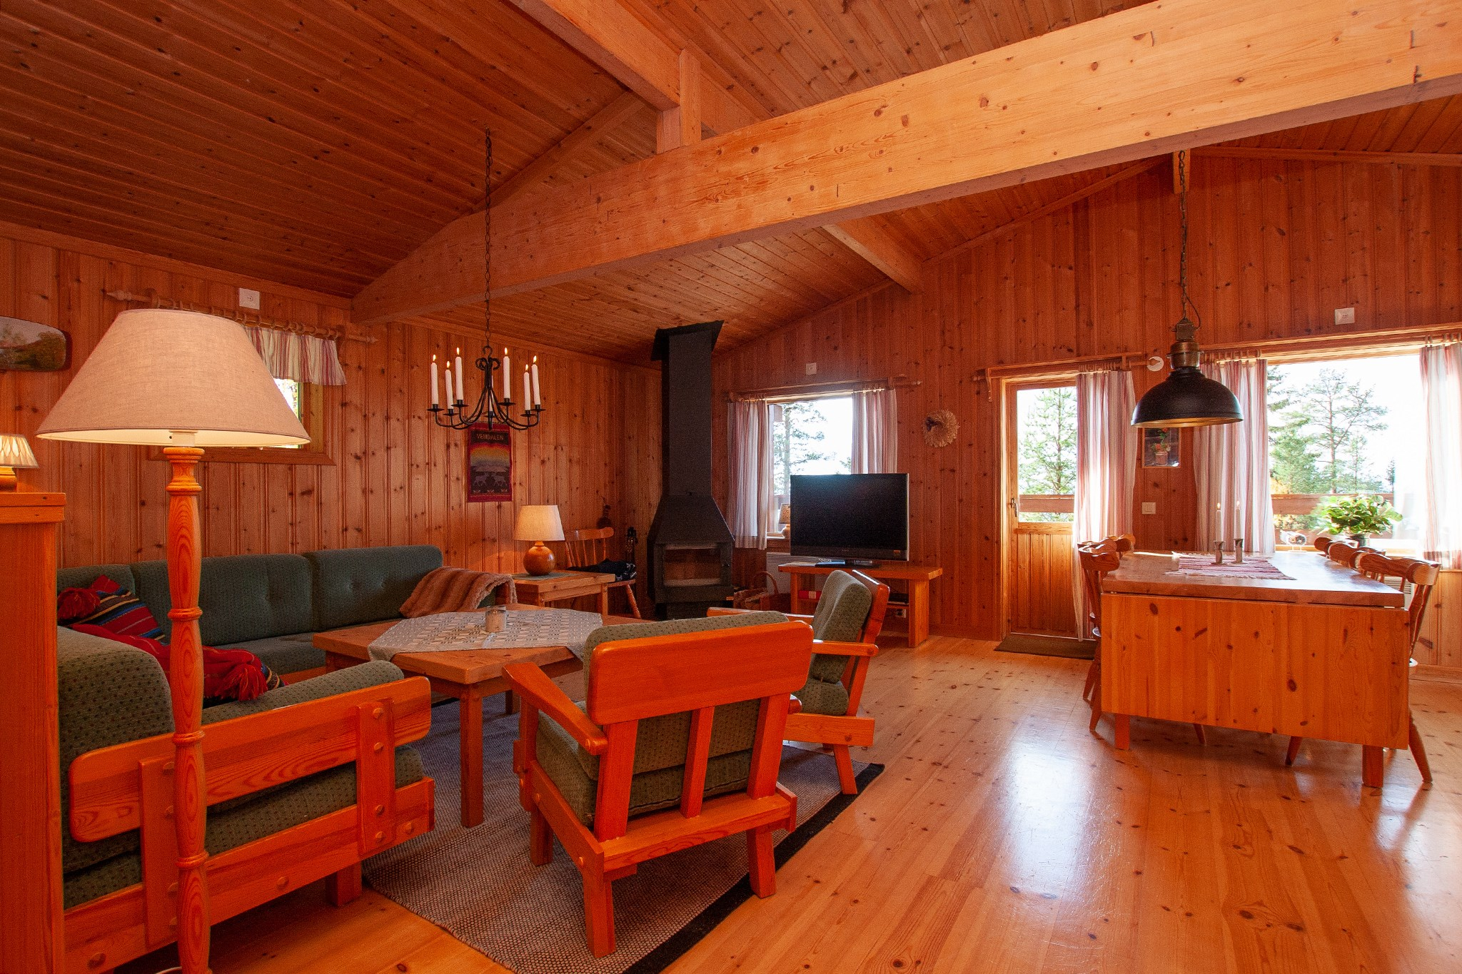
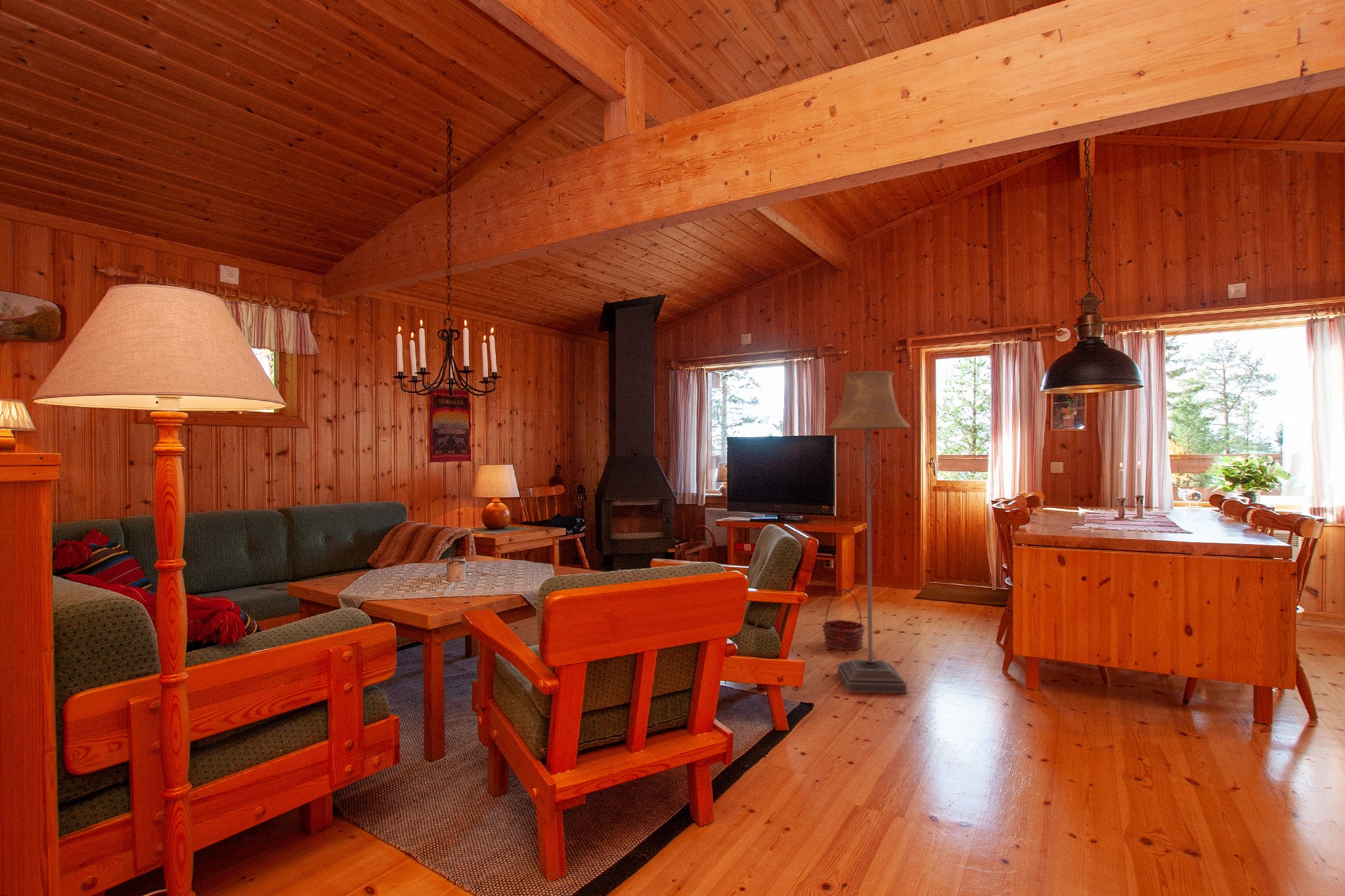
+ floor lamp (870, 528)
+ basket (843, 620)
